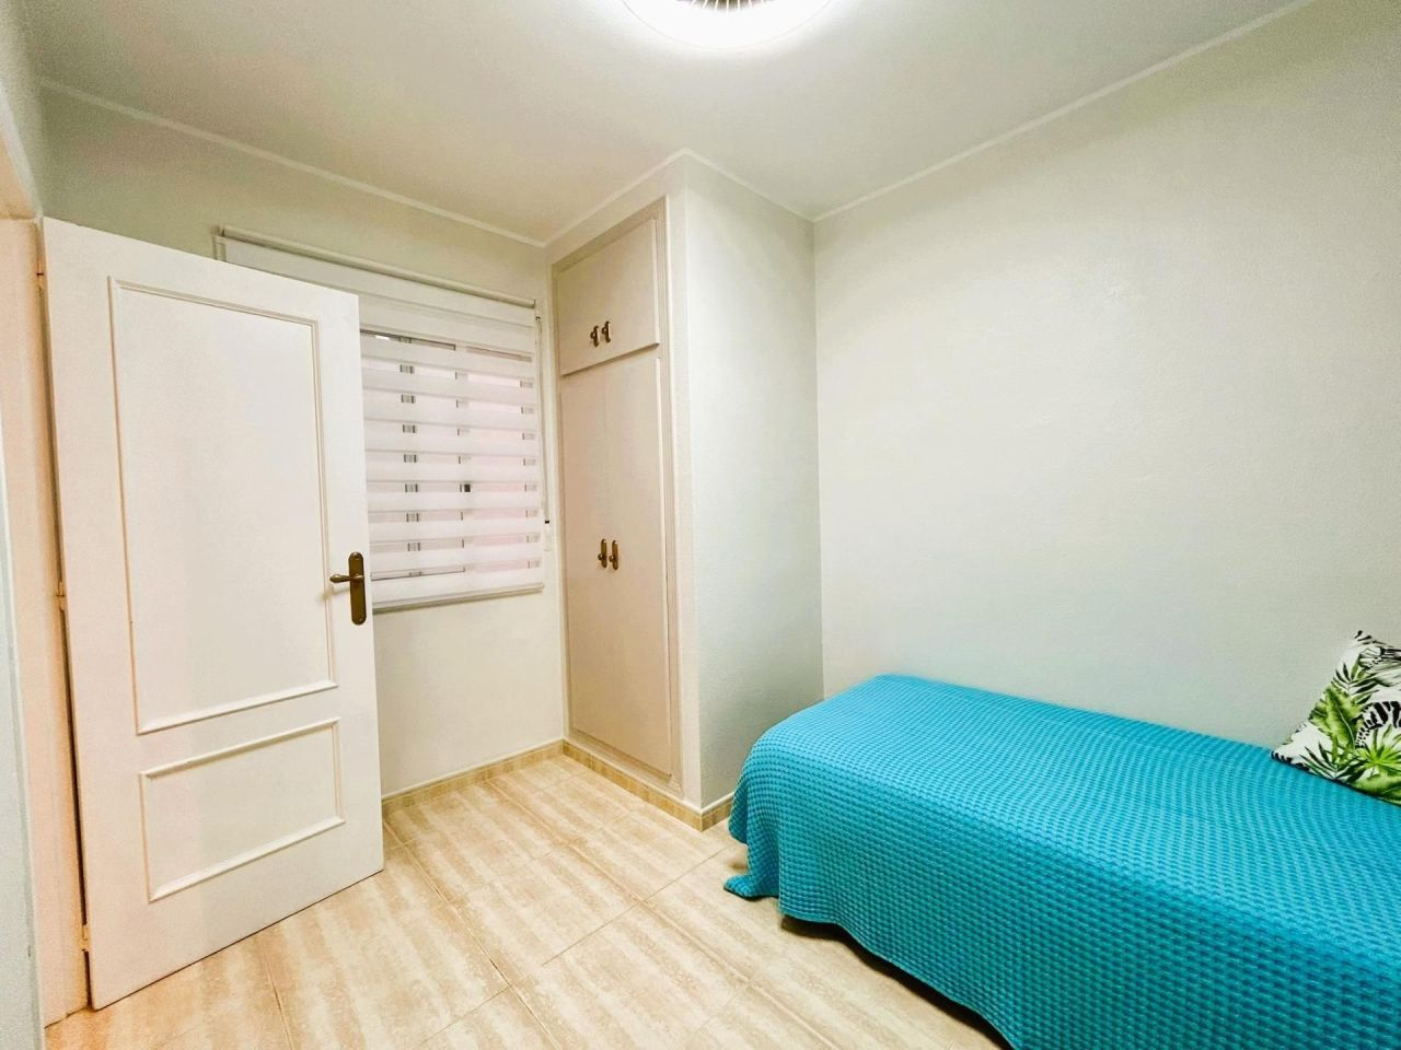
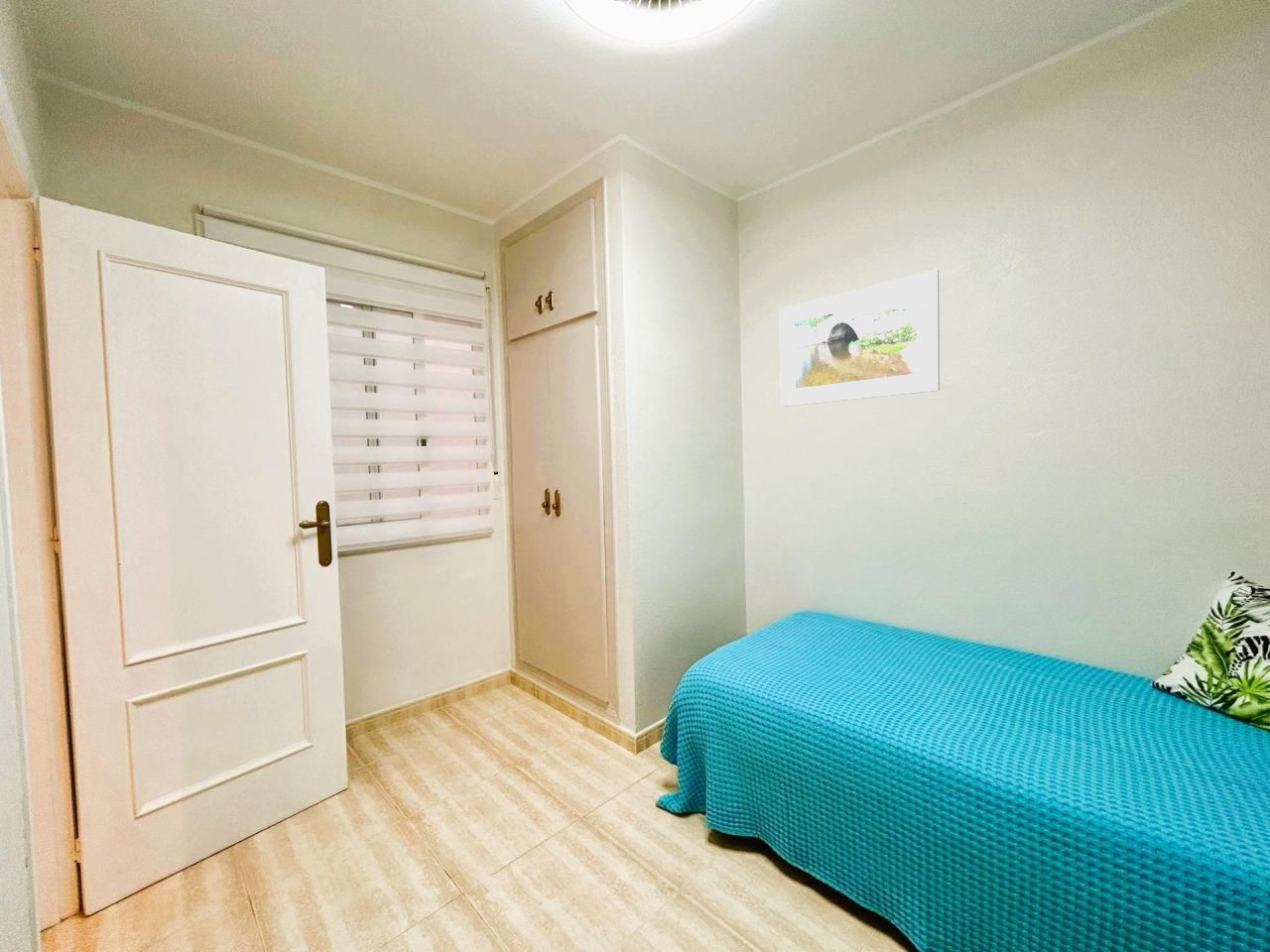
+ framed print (851, 345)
